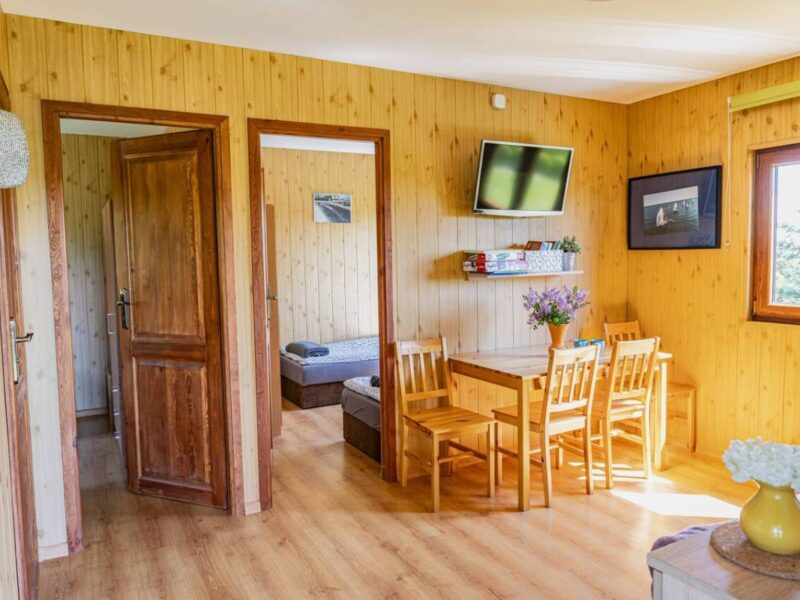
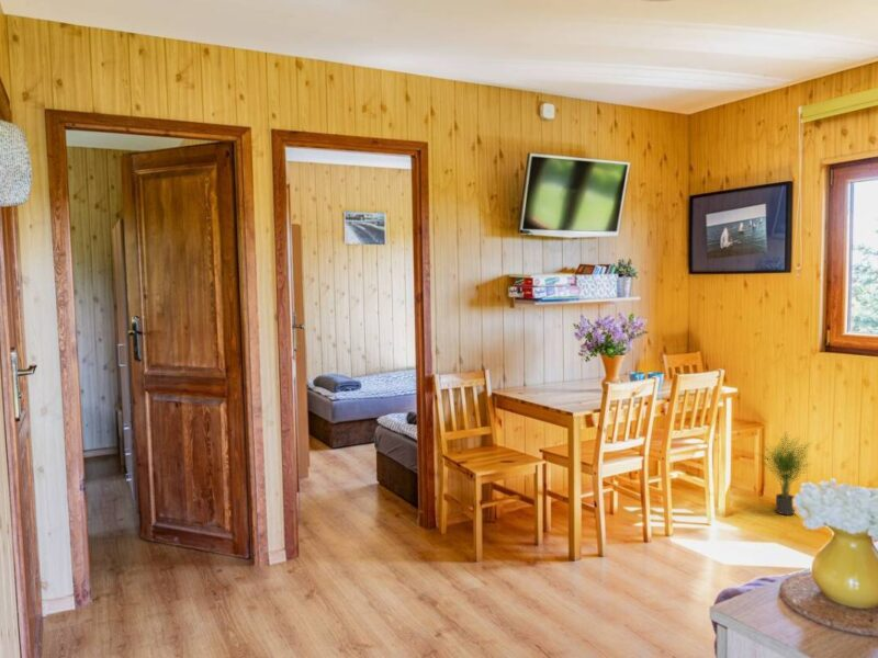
+ potted plant (780, 470)
